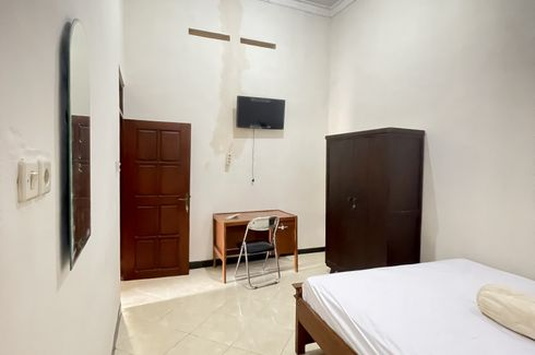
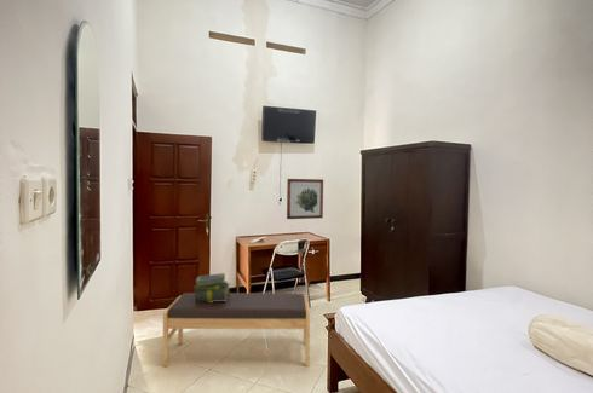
+ stack of books (211, 287)
+ bench (240, 326)
+ wall art (305, 198)
